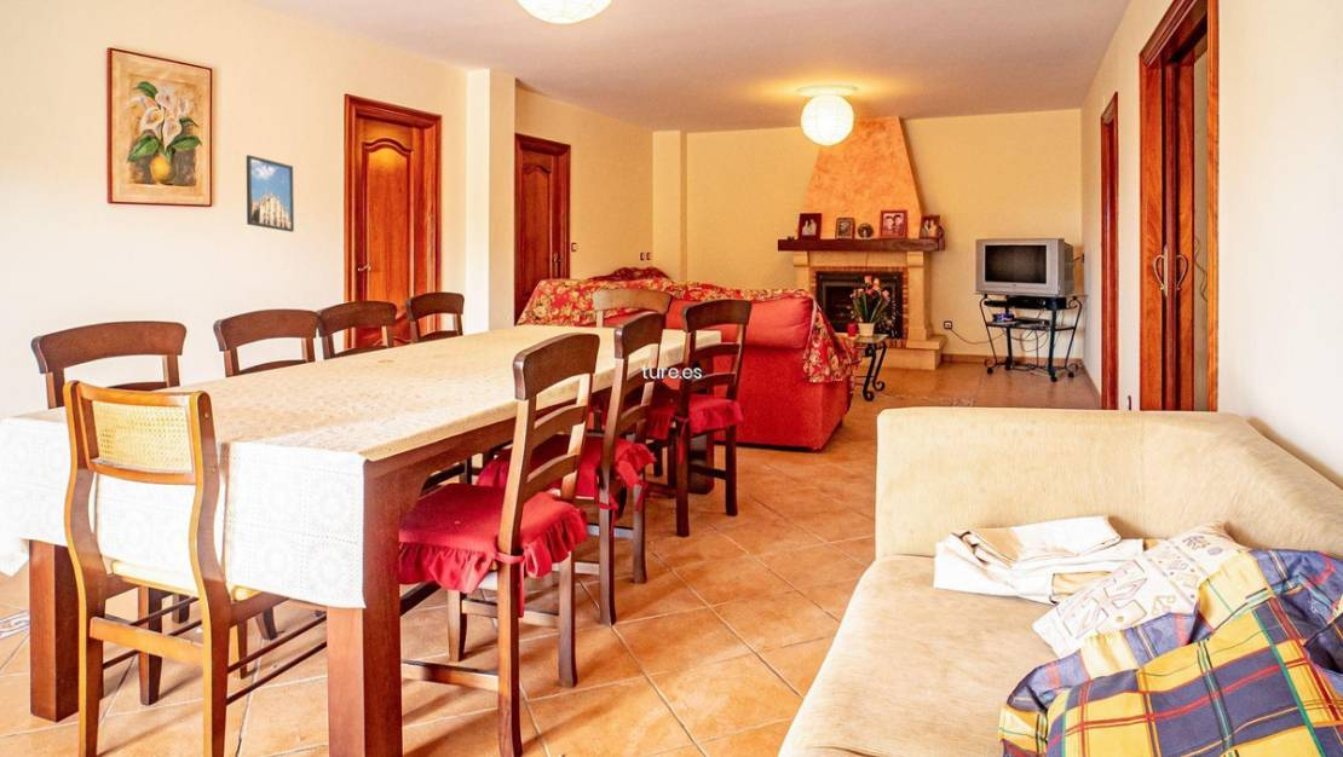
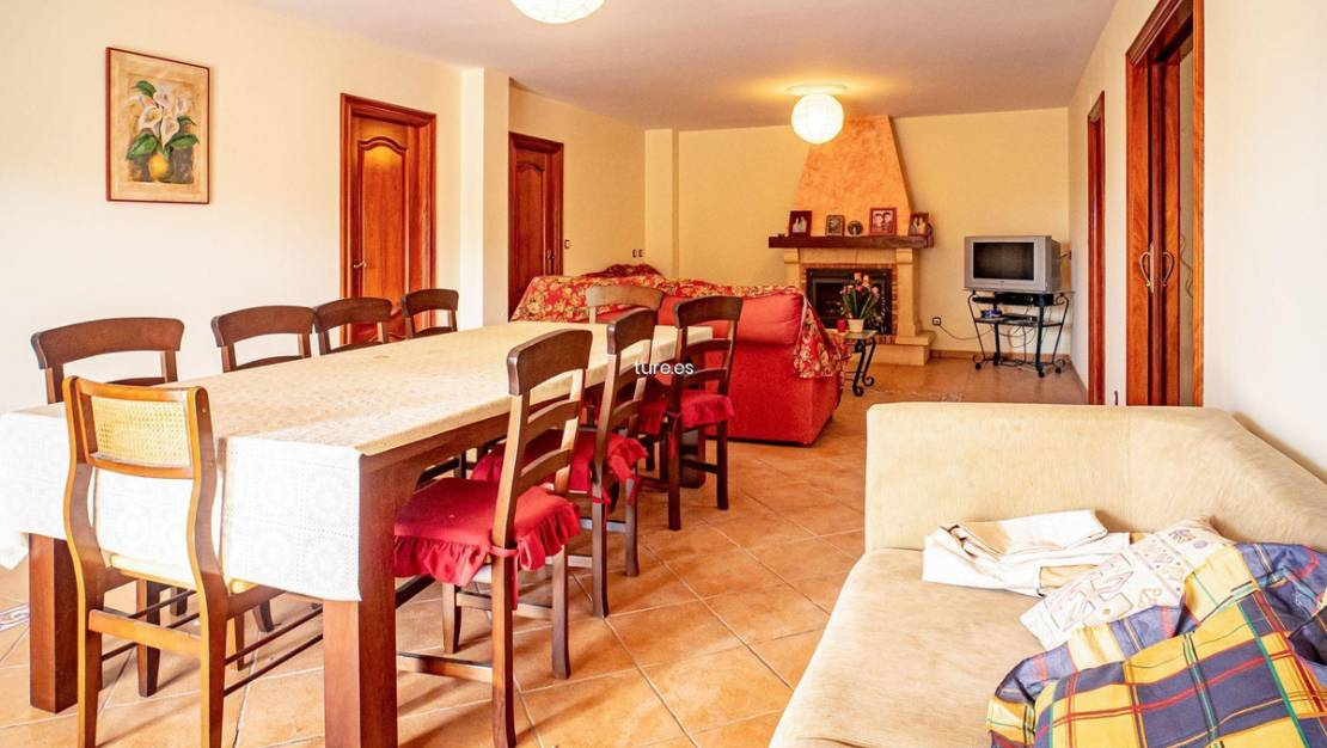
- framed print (270, 193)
